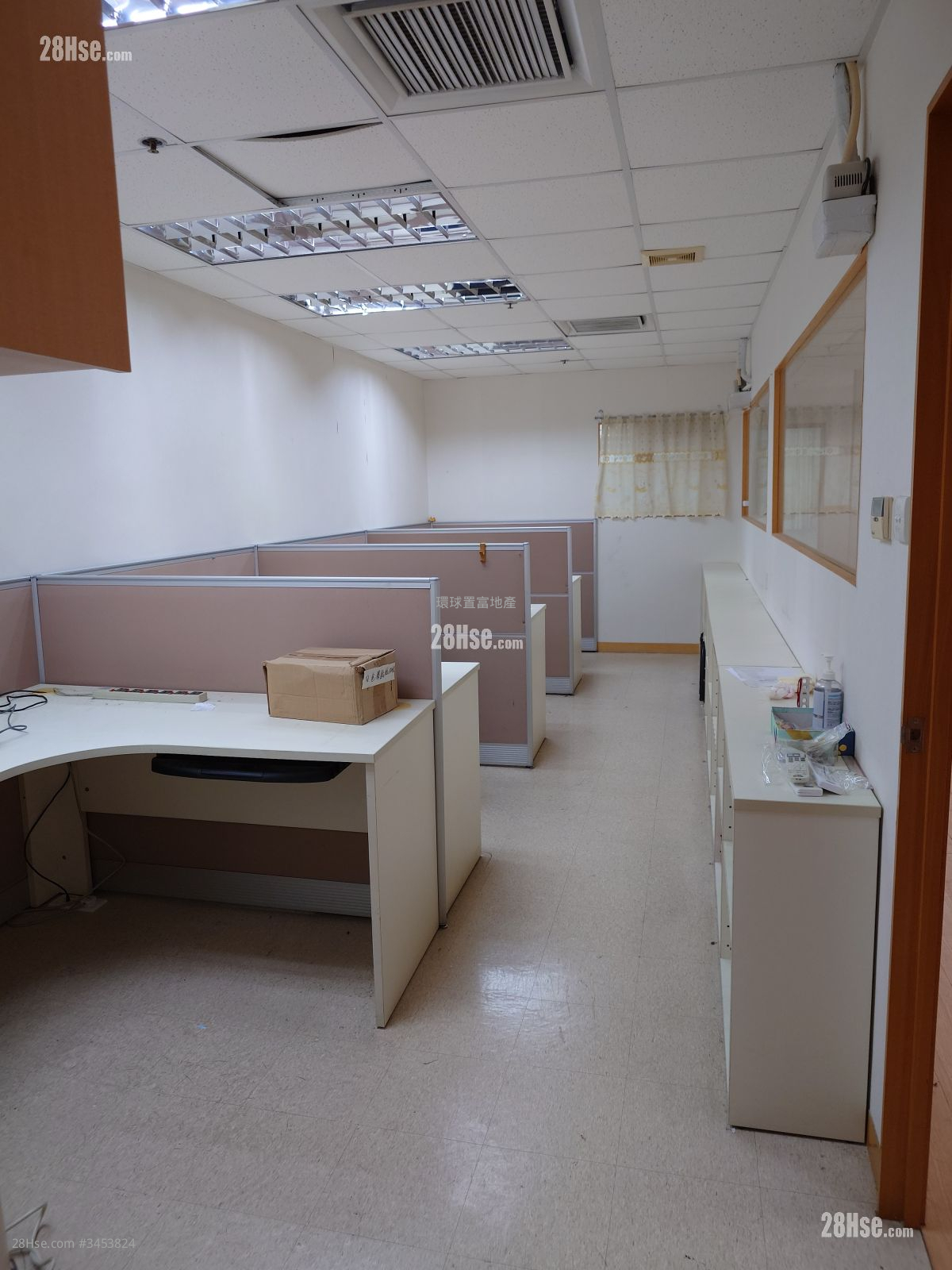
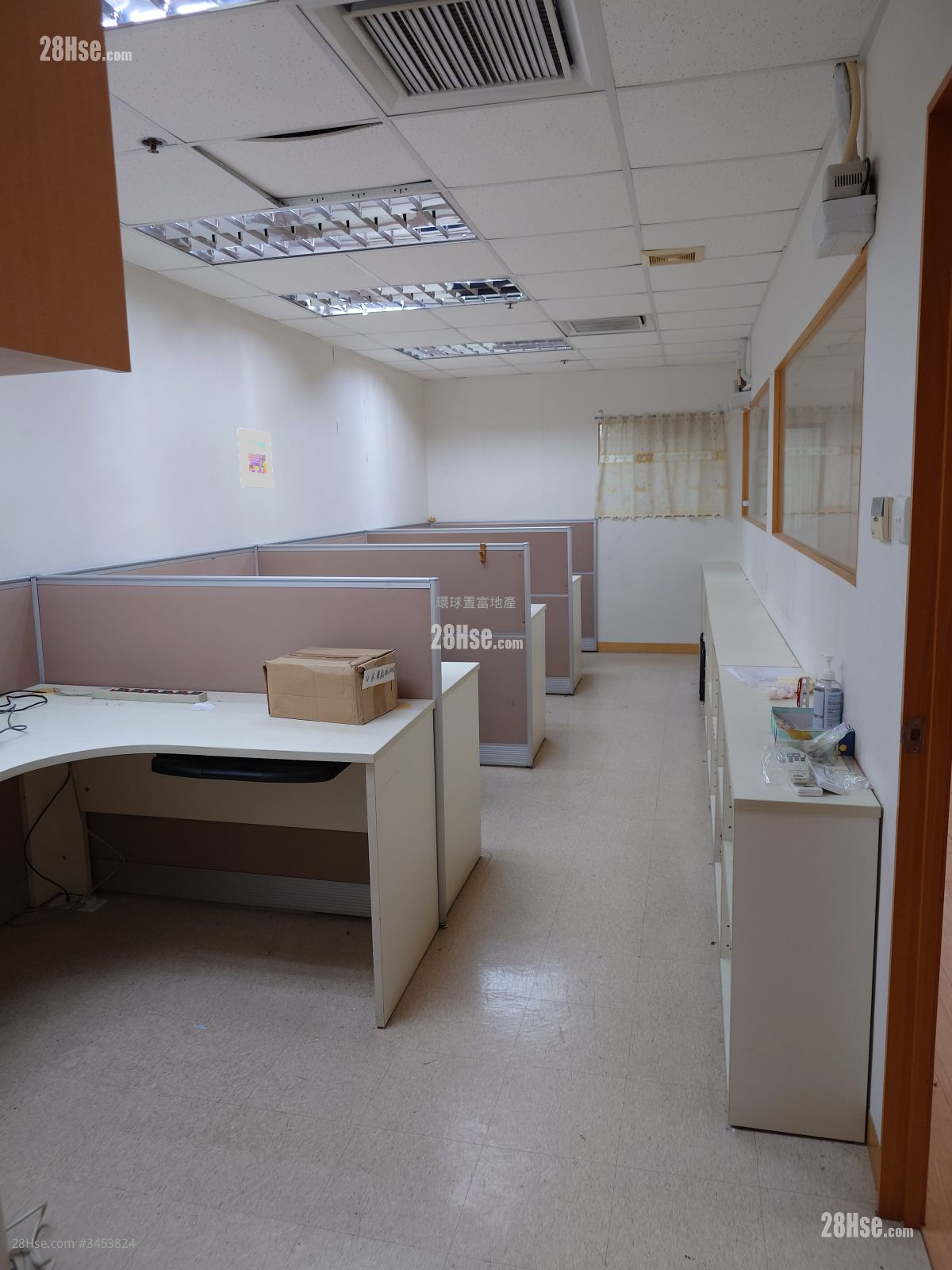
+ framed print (255, 459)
